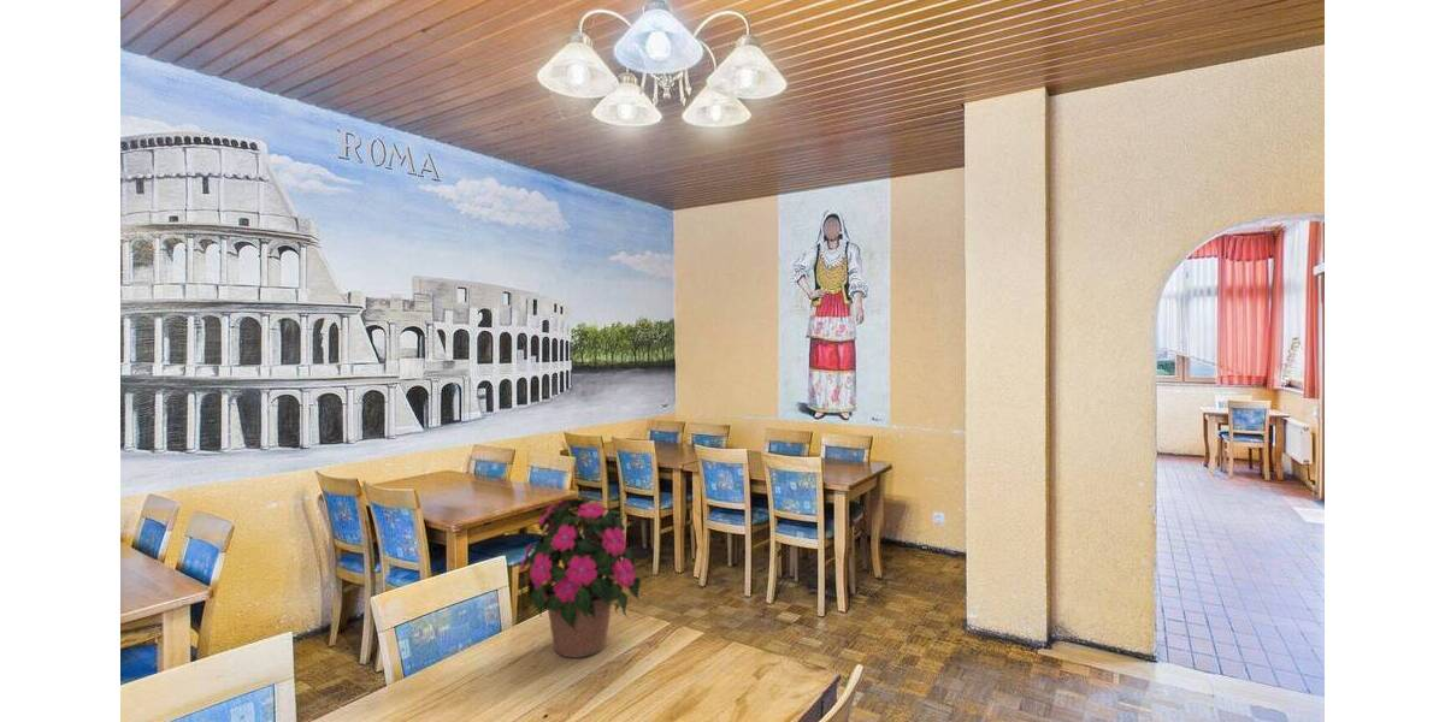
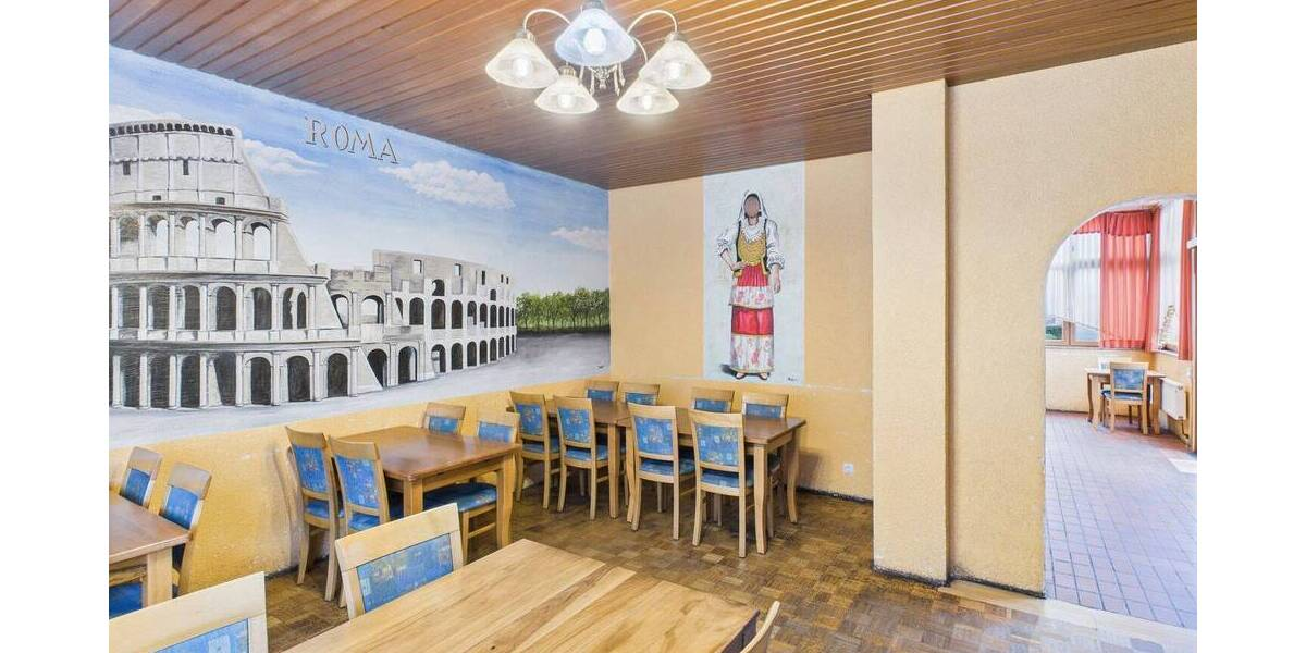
- potted flower (578, 572)
